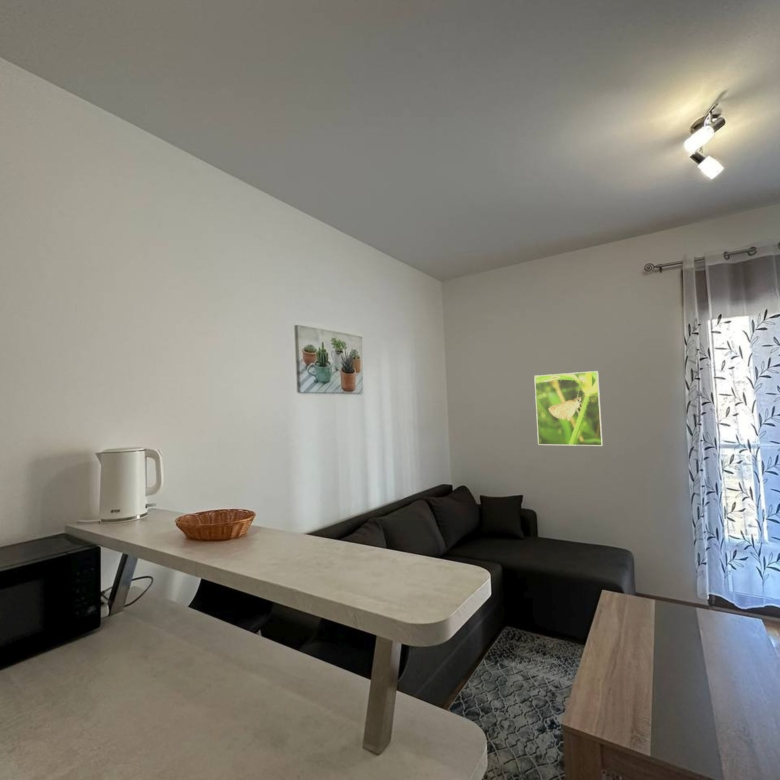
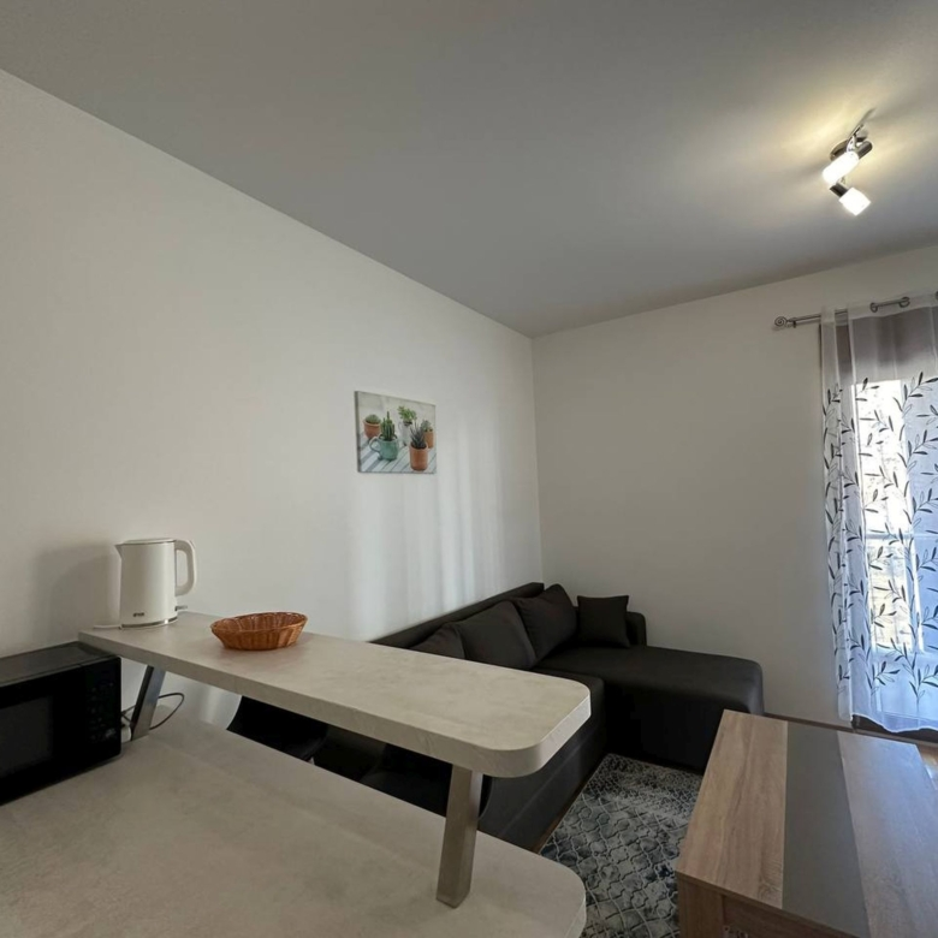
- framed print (567, 409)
